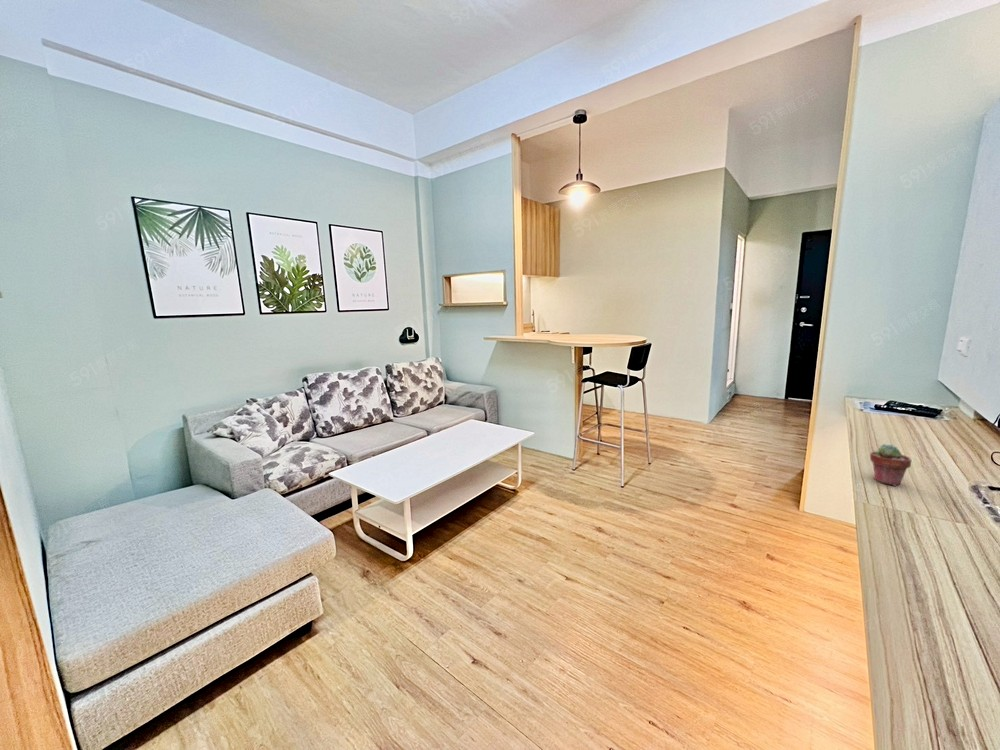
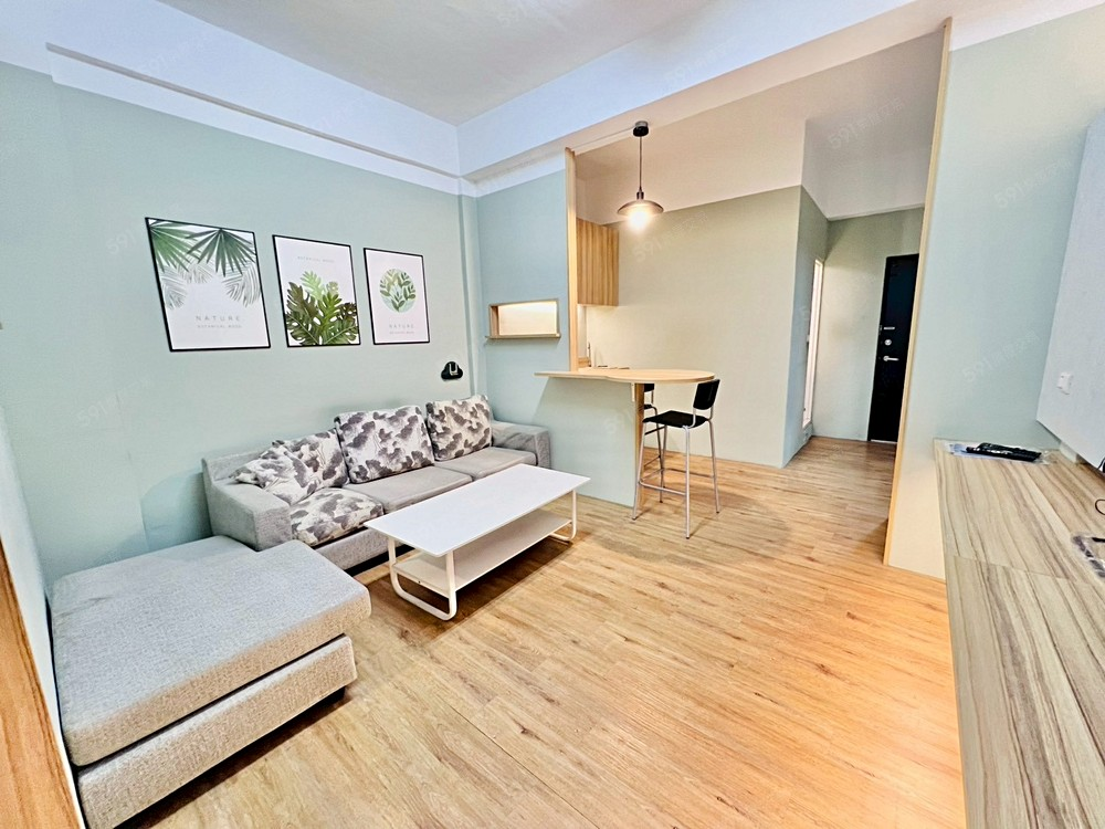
- potted succulent (889, 463)
